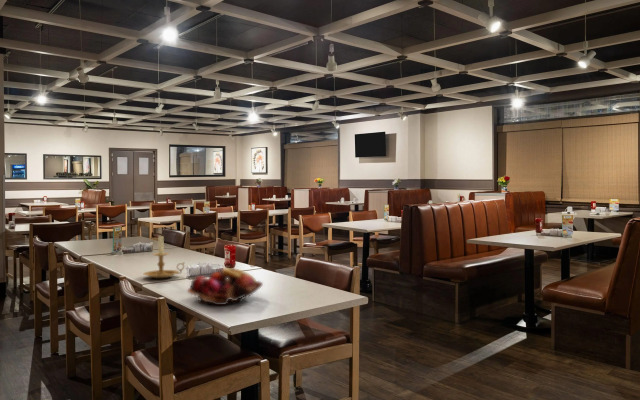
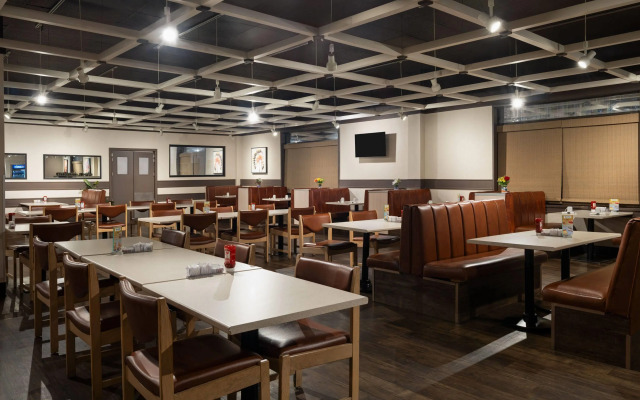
- candle holder (161, 255)
- fruit basket (226, 284)
